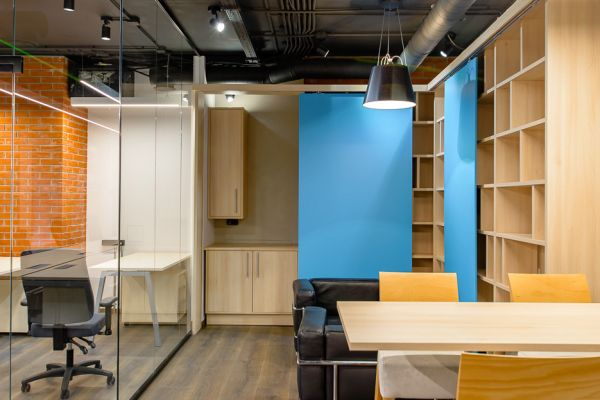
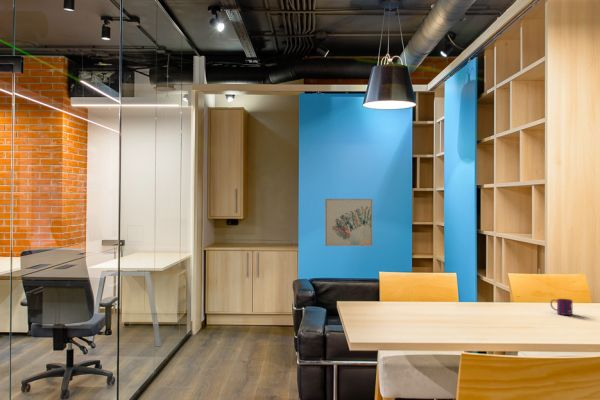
+ wall art (348, 222)
+ mug (561, 306)
